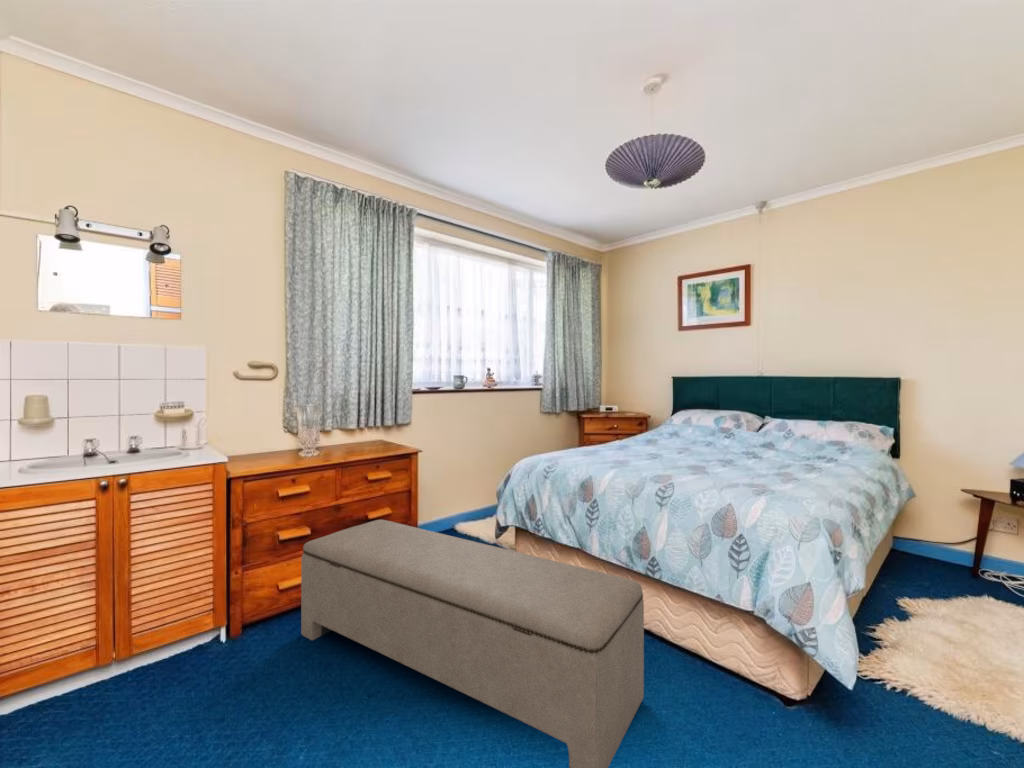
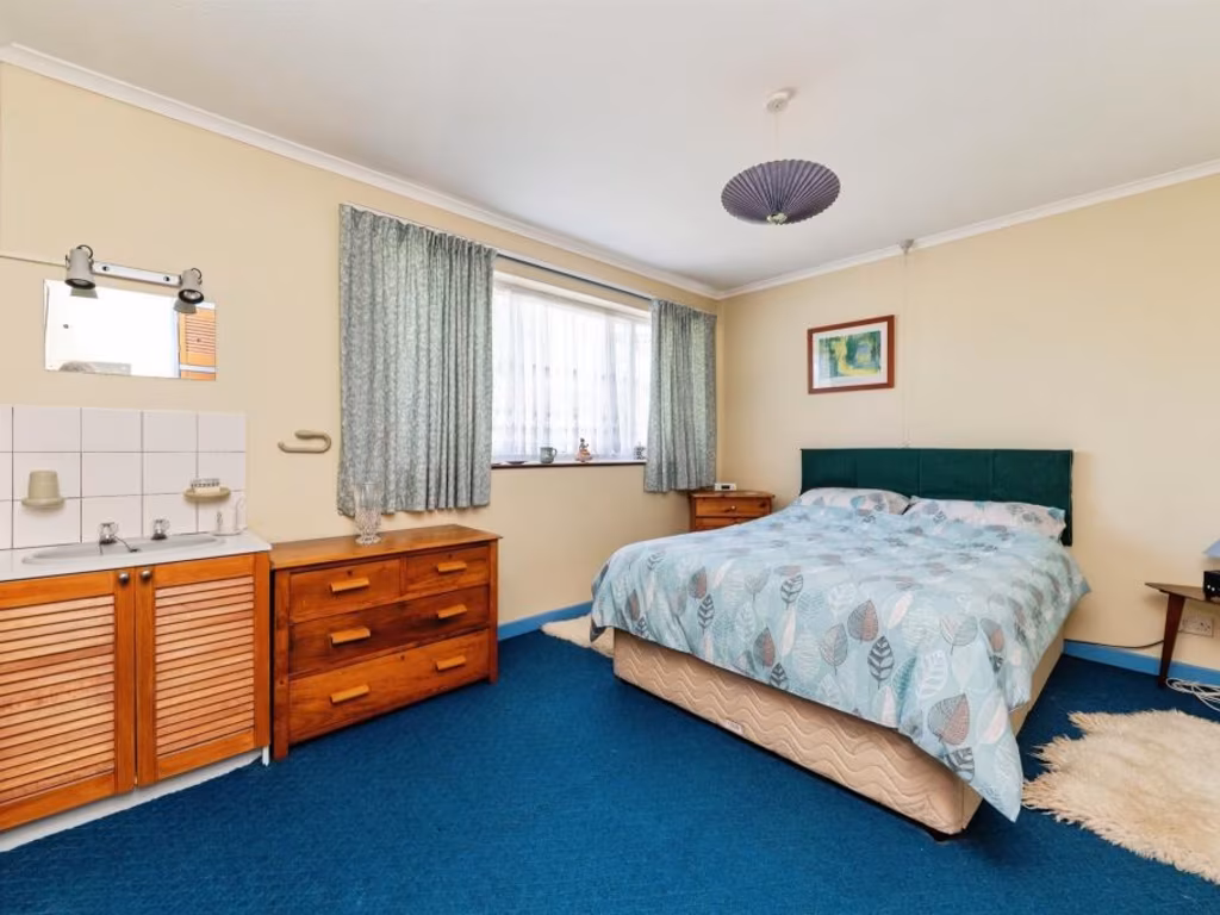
- bench (453, 610)
